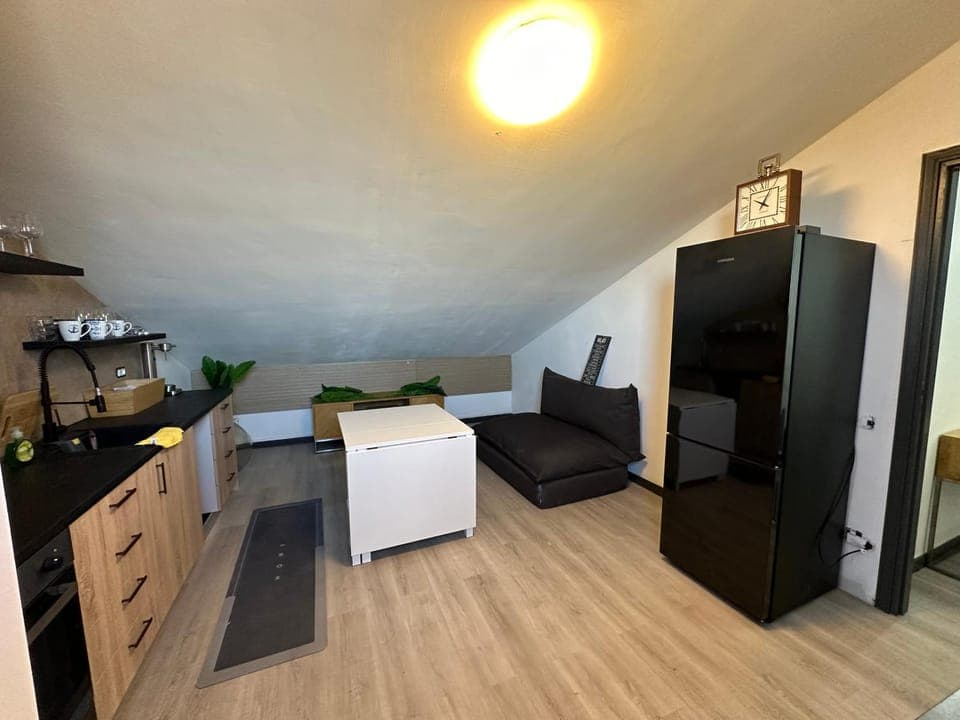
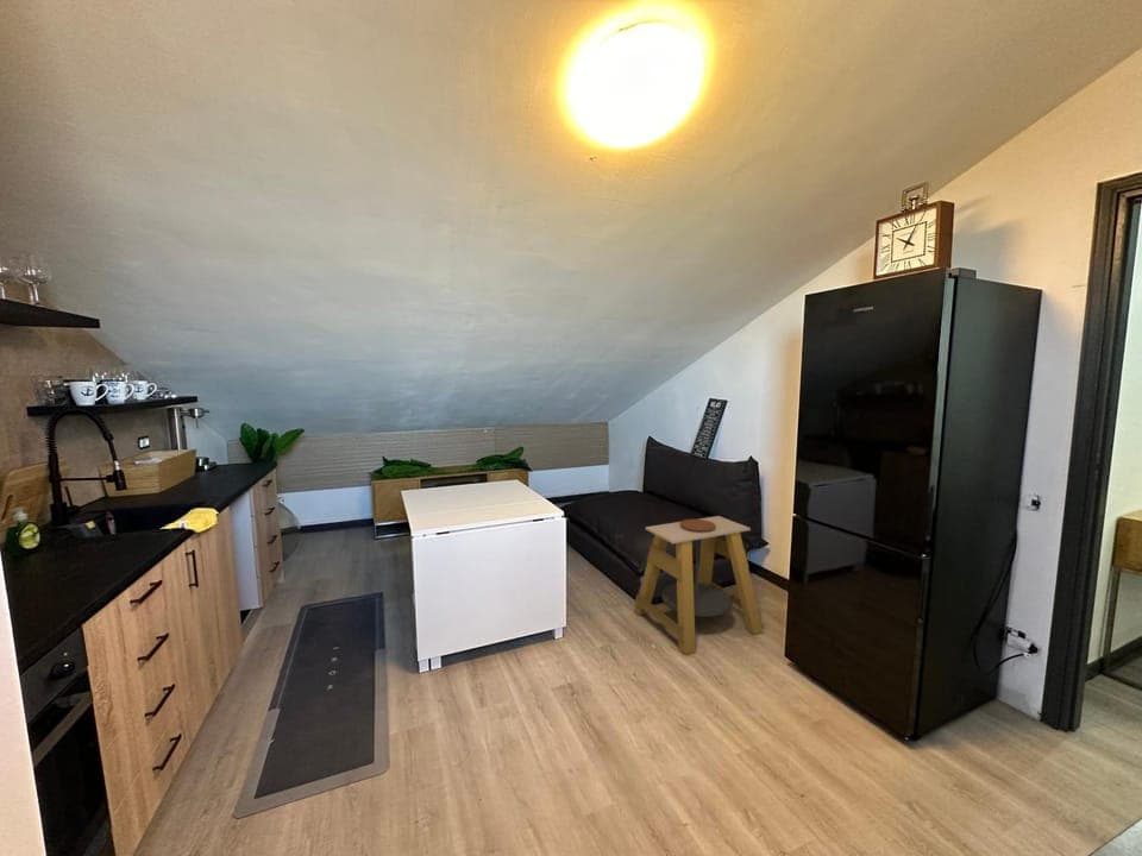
+ side table (696, 573)
